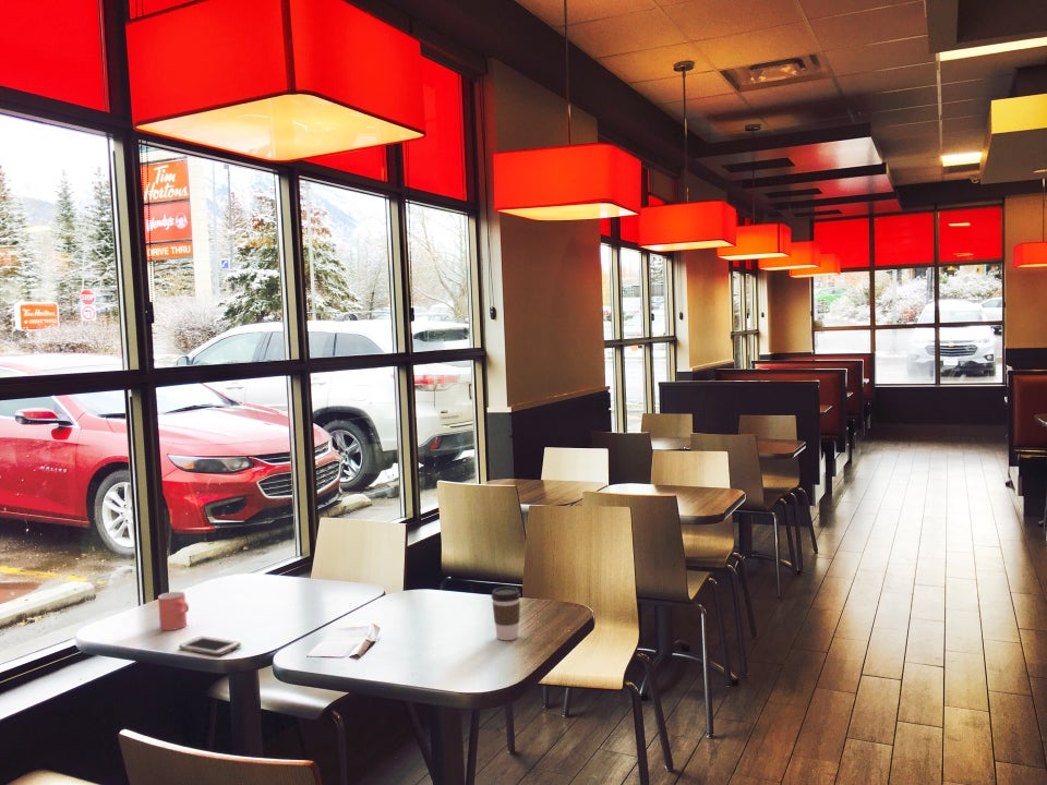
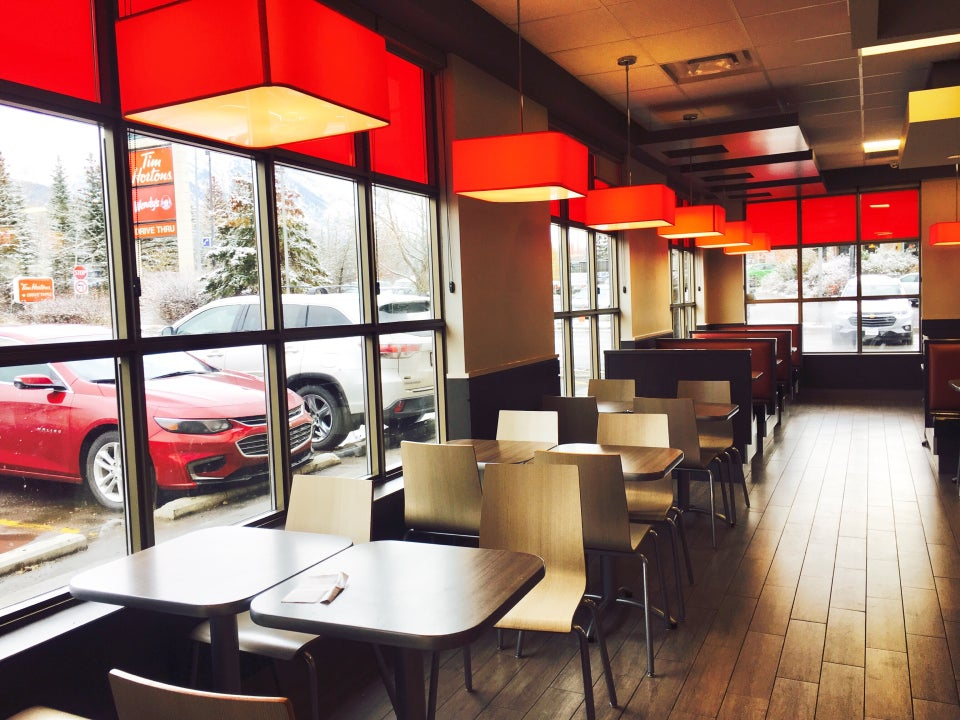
- cell phone (209, 645)
- coffee cup (506, 613)
- cup (176, 611)
